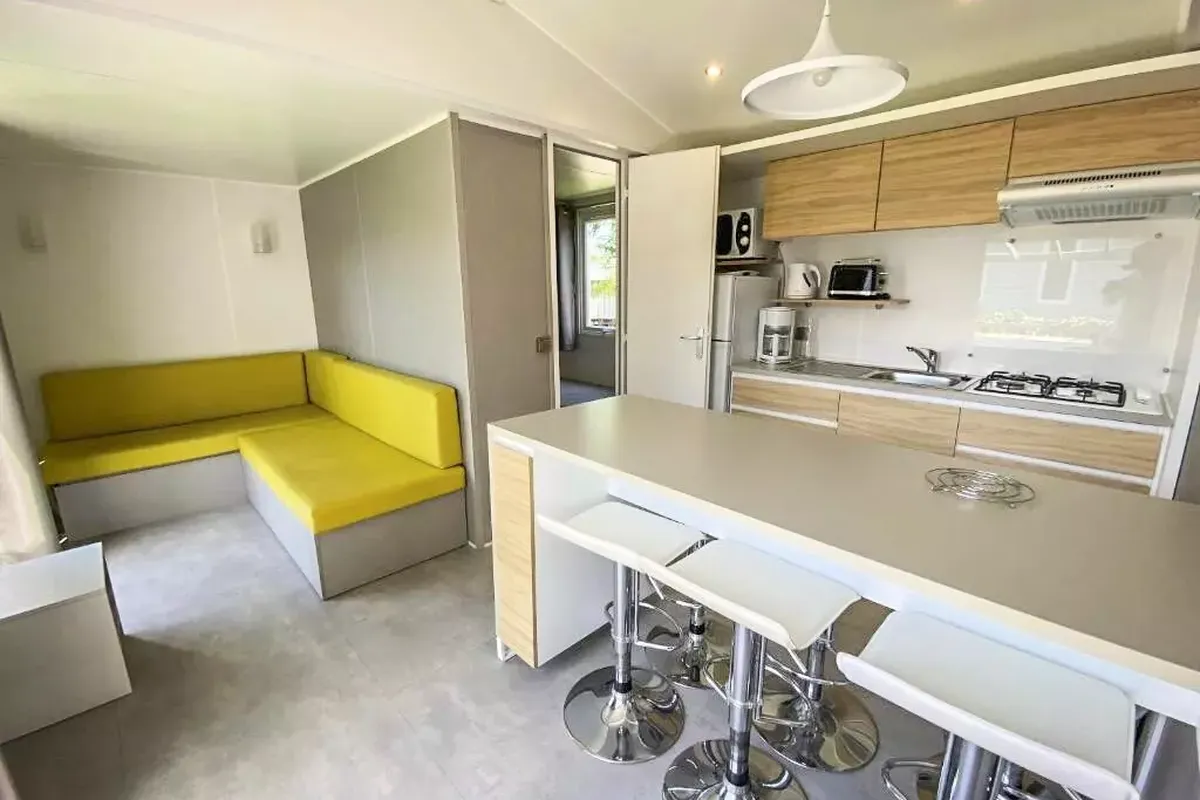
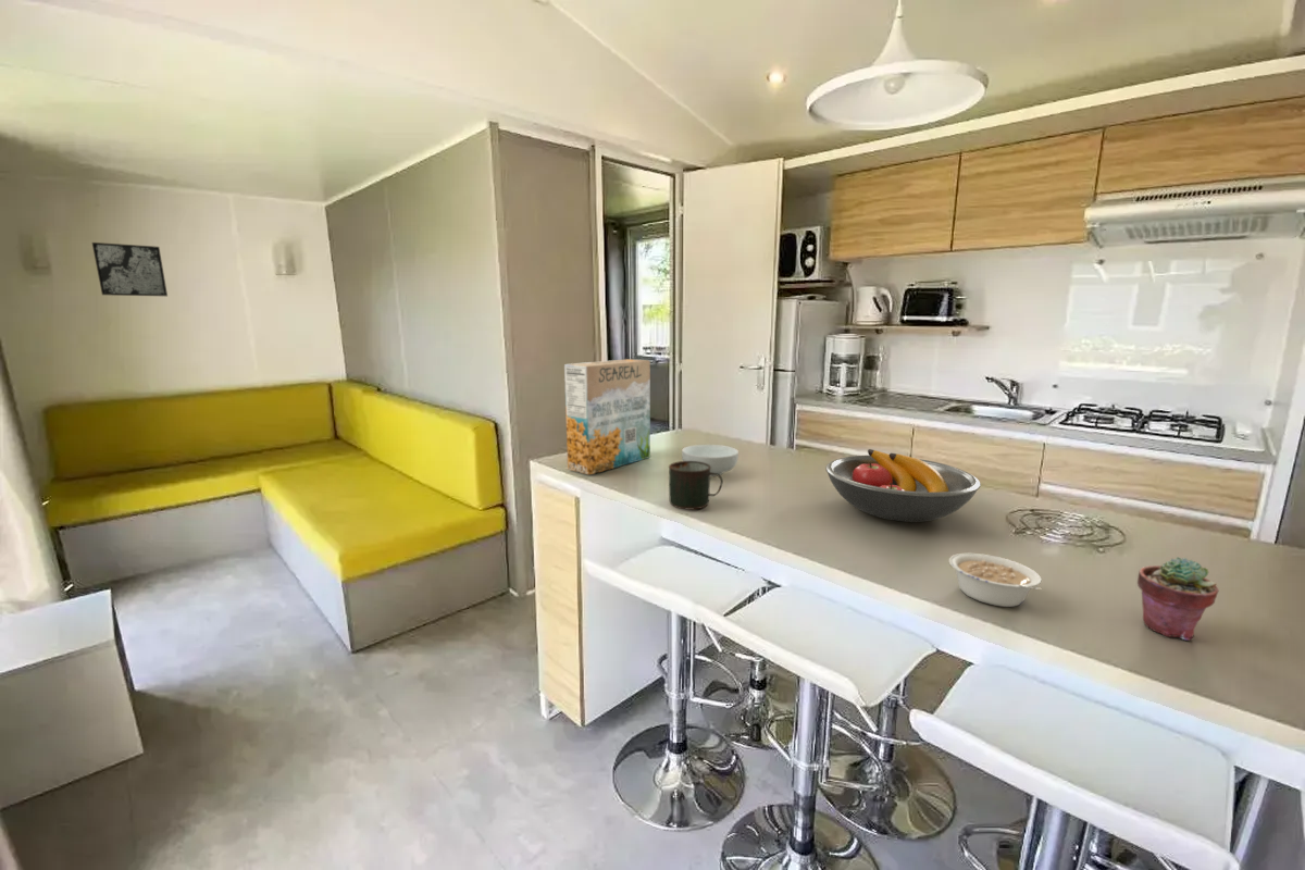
+ fruit bowl (897, 486)
+ mug (695, 485)
+ cereal box (609, 413)
+ cereal bowl (709, 461)
+ legume (995, 580)
+ wall art (130, 270)
+ potted succulent (1174, 593)
